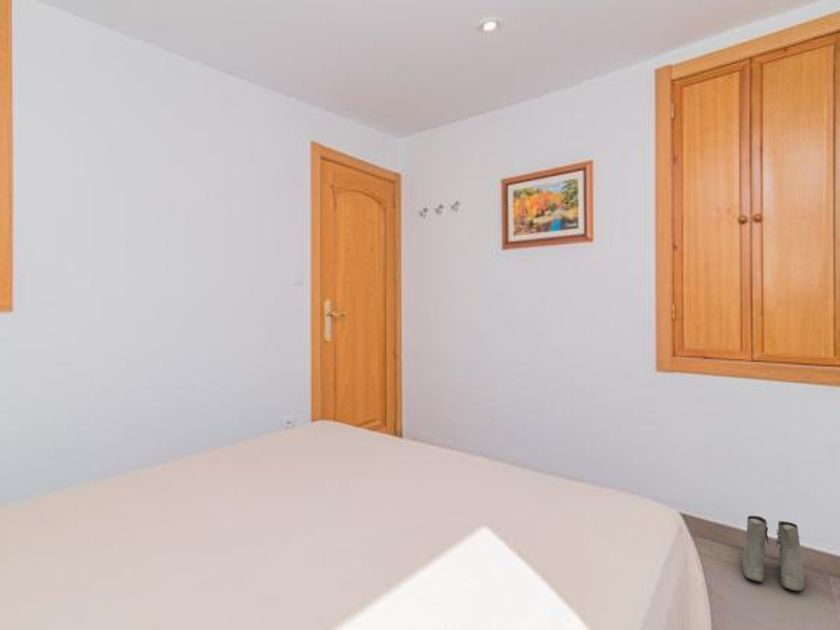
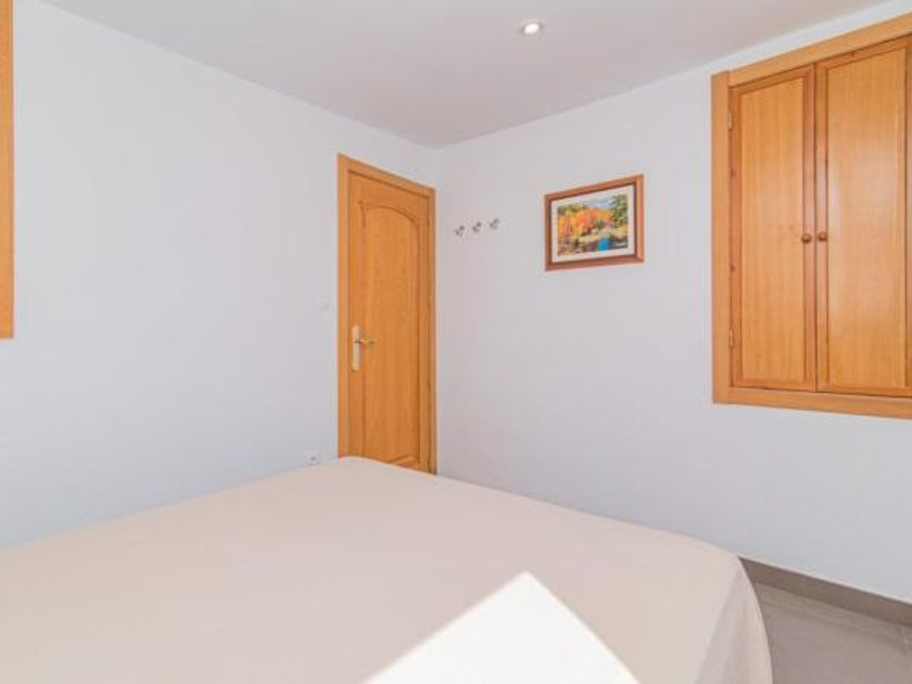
- boots (777, 548)
